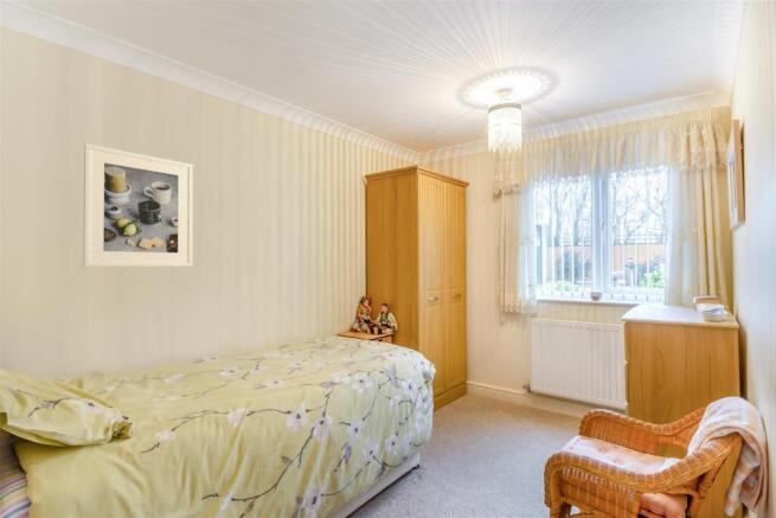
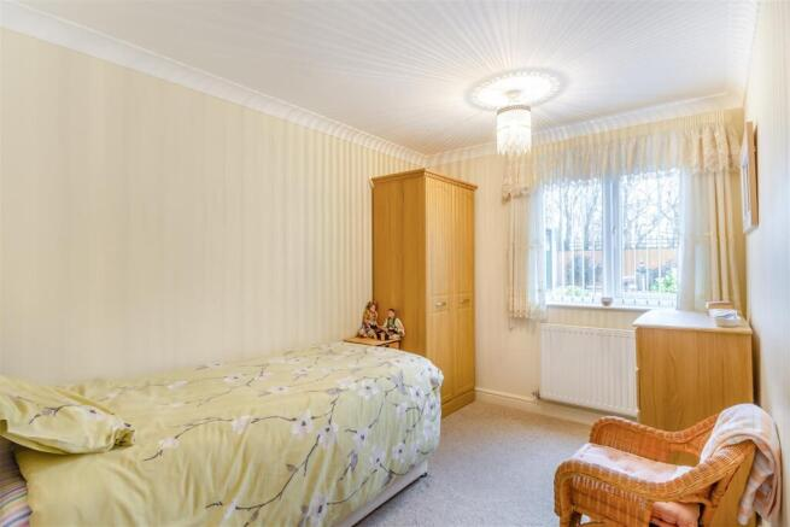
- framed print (142, 210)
